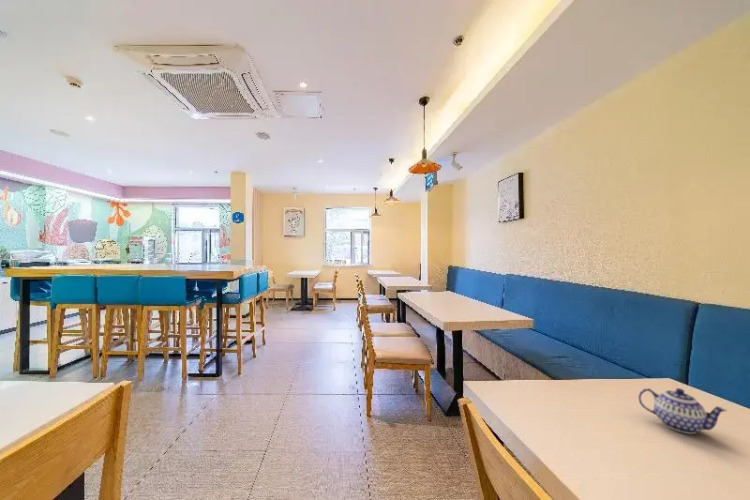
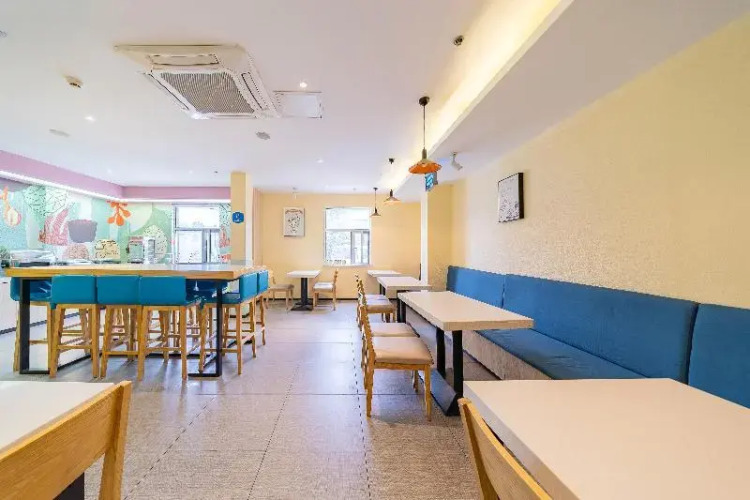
- teapot (679, 407)
